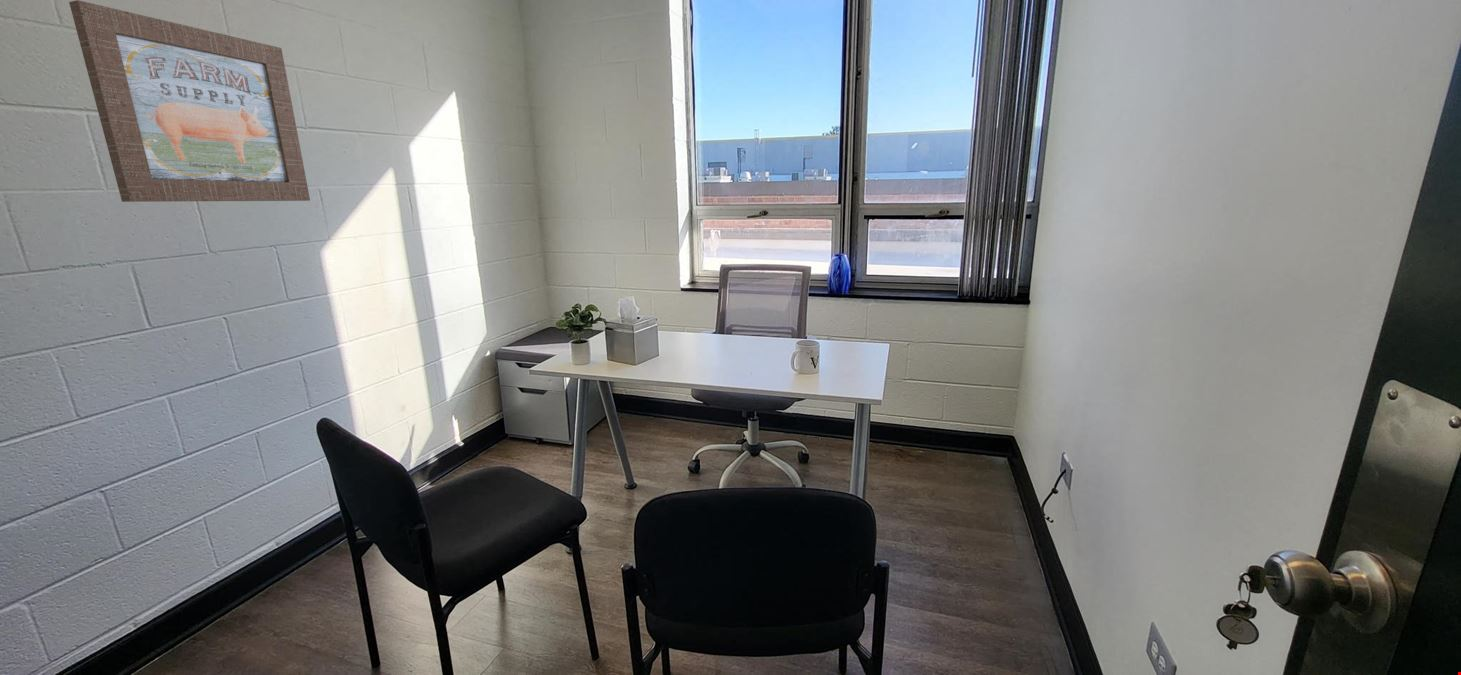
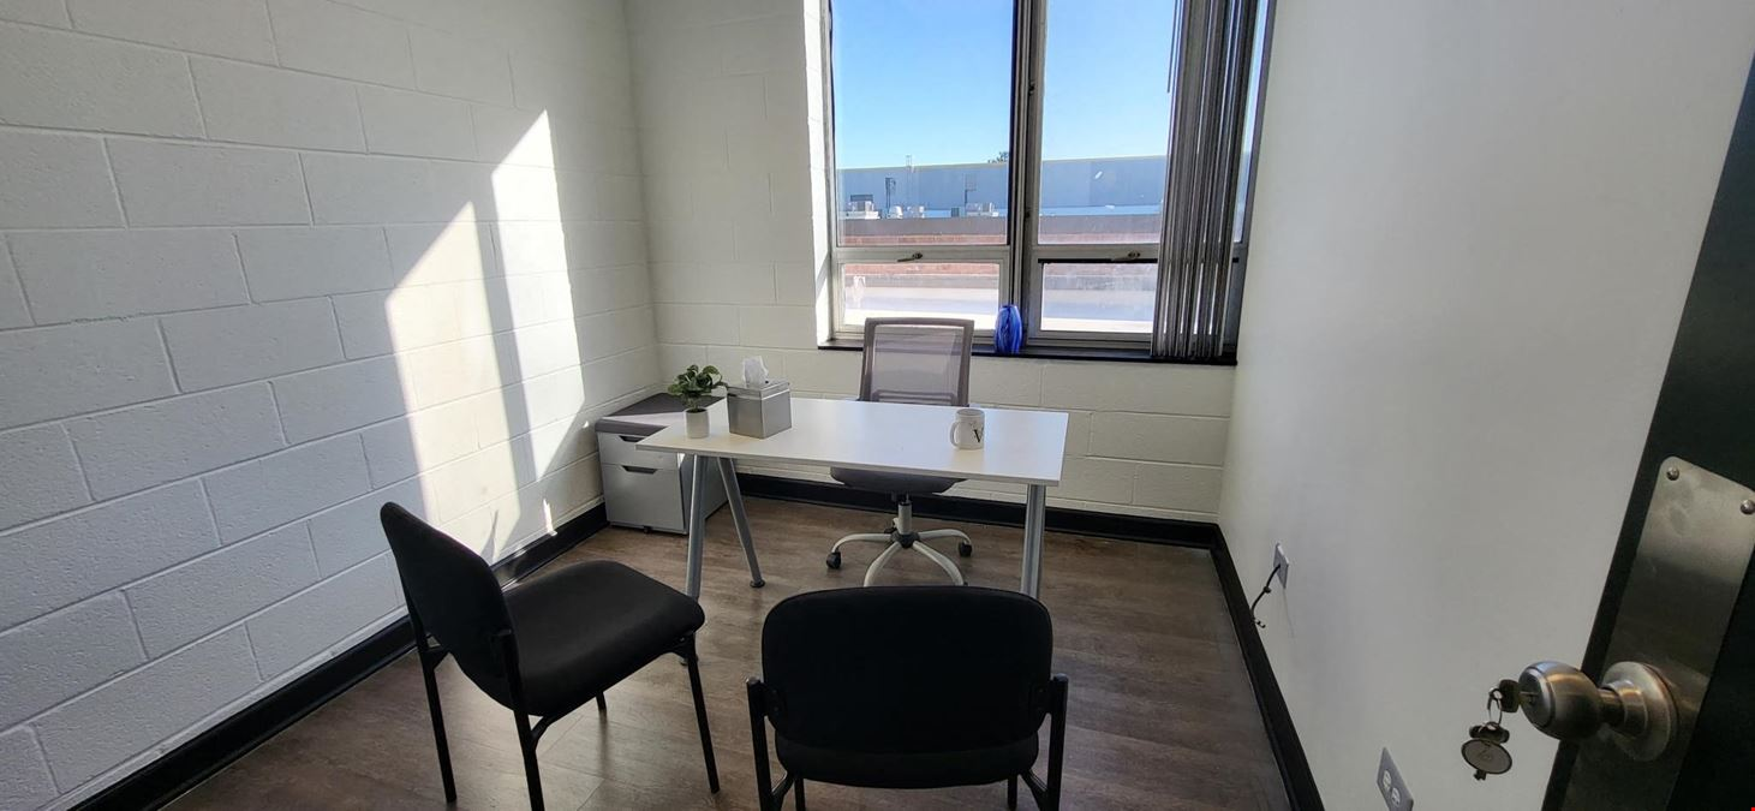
- wall art (209, 117)
